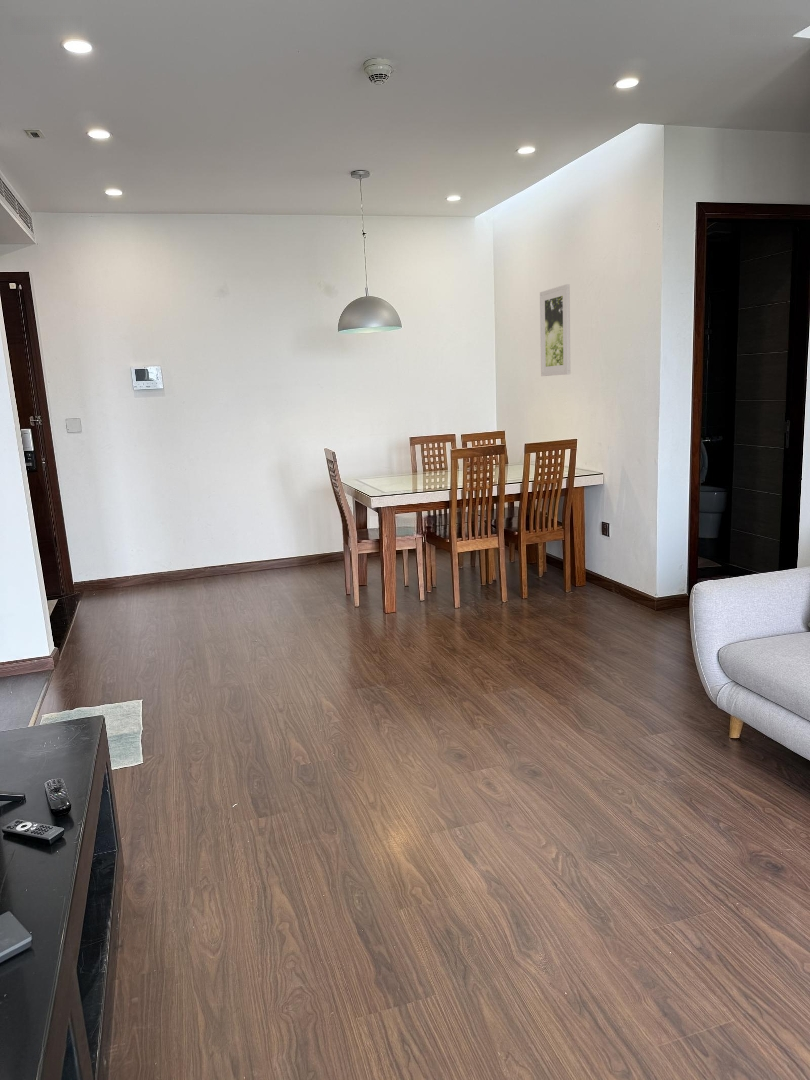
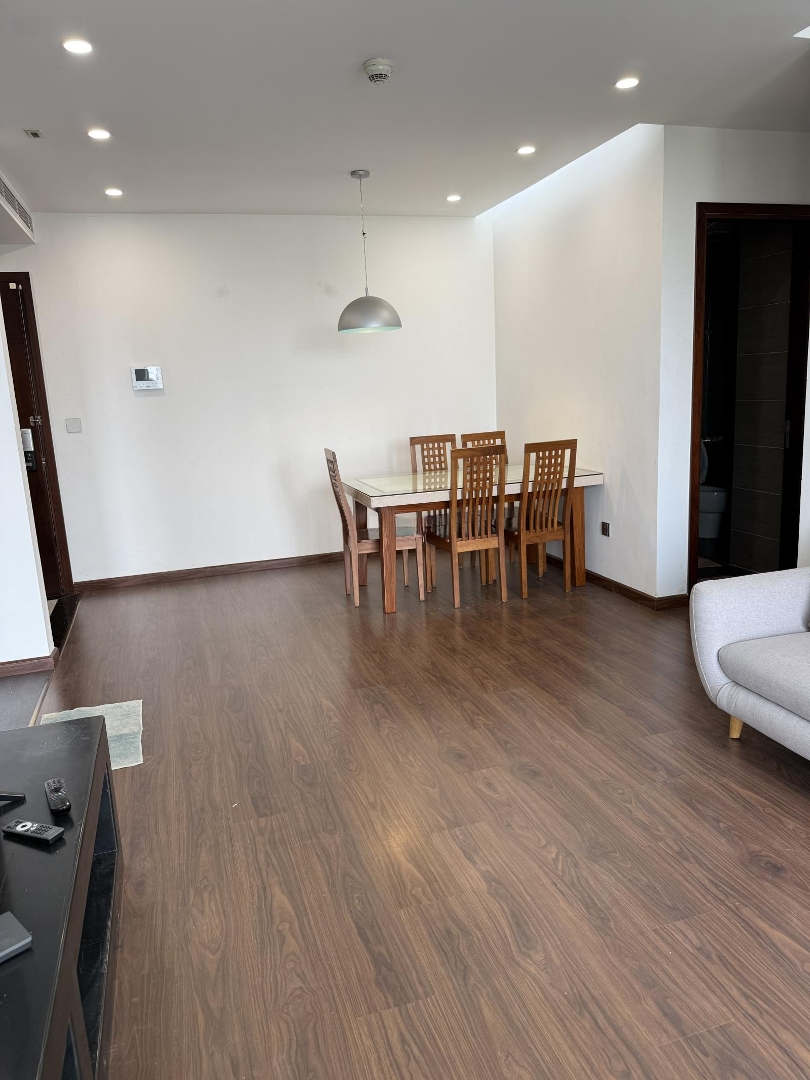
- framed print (554, 332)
